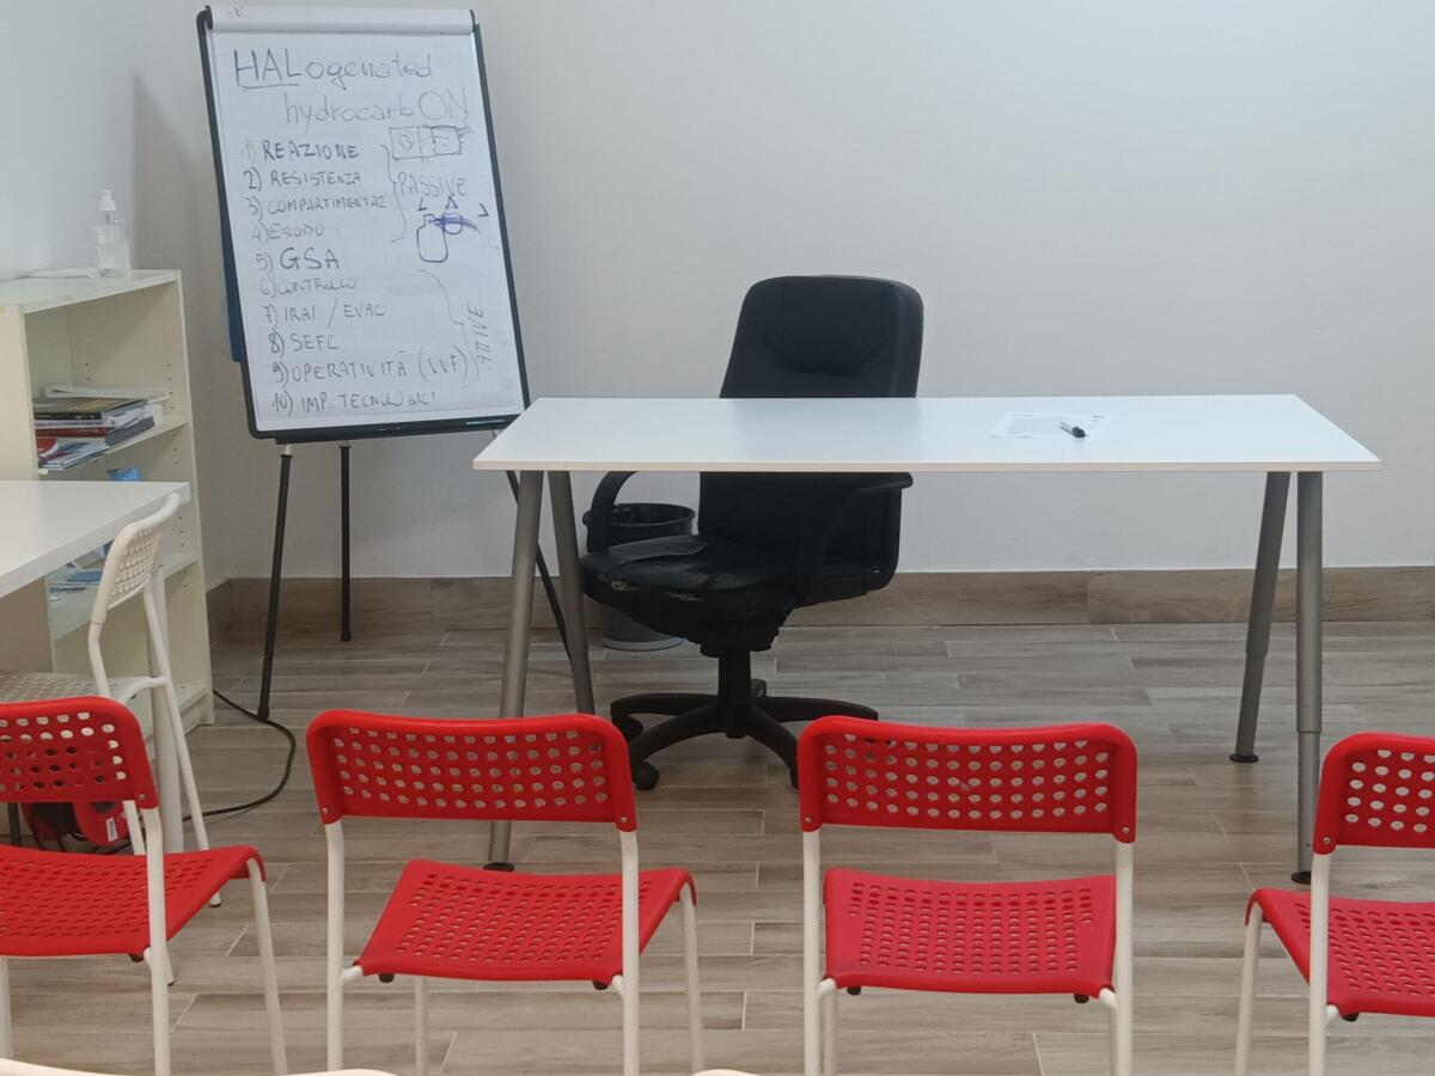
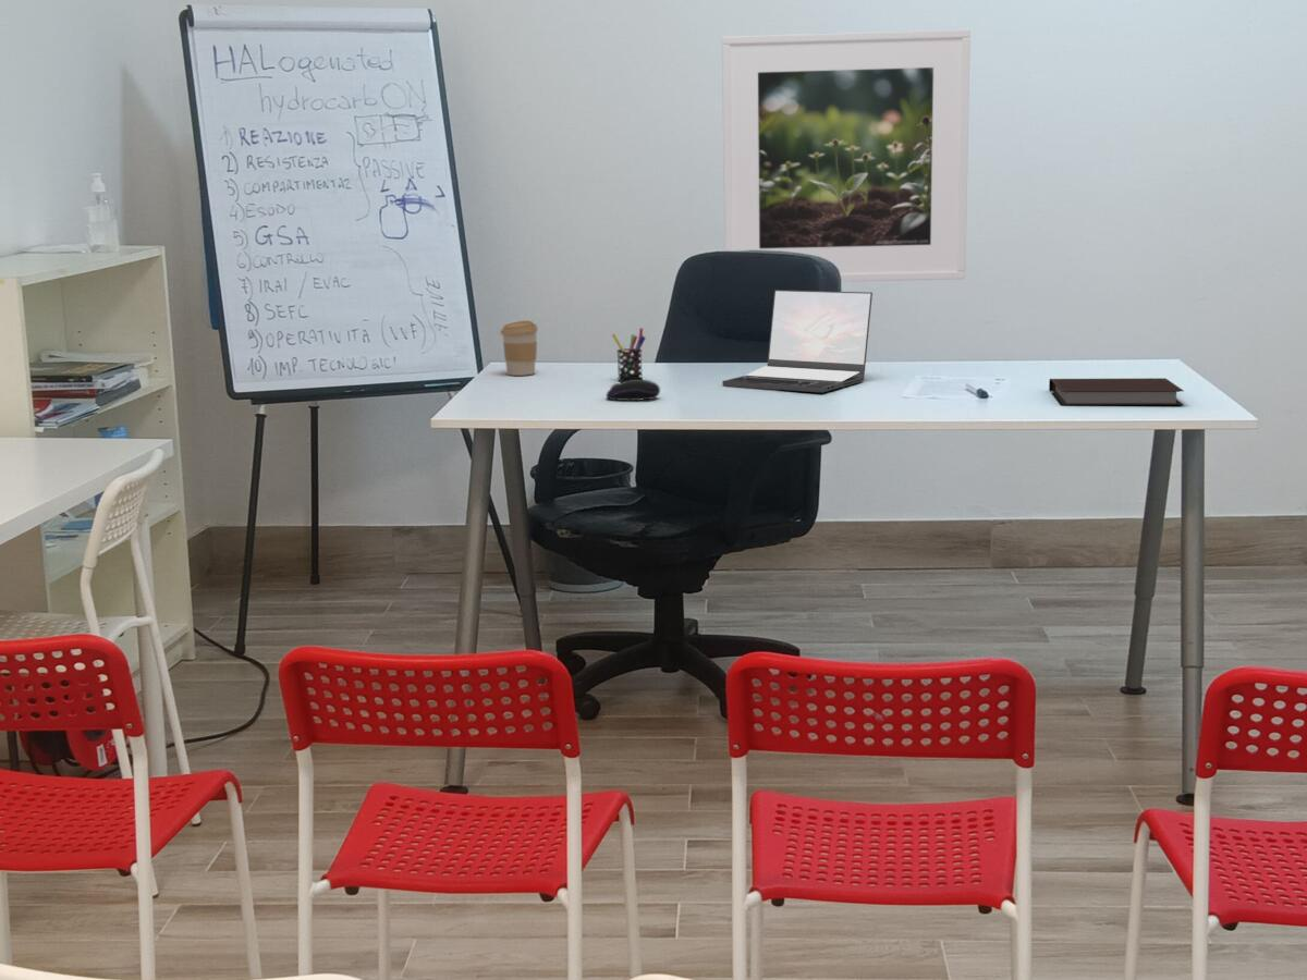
+ notebook (1113, 391)
+ coffee cup (520, 347)
+ laptop (797, 339)
+ computer mouse (633, 389)
+ pen holder (631, 353)
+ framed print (844, 159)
